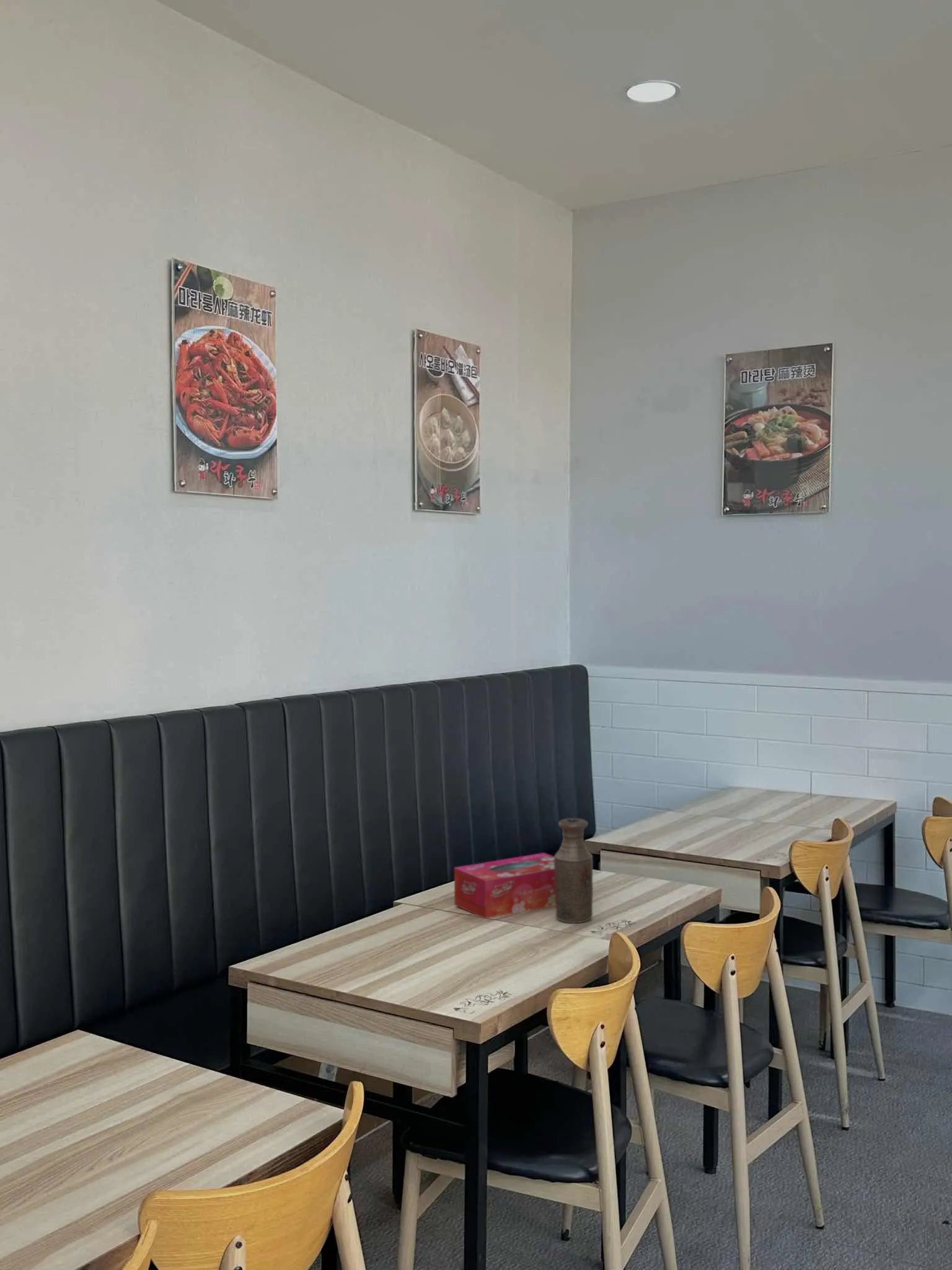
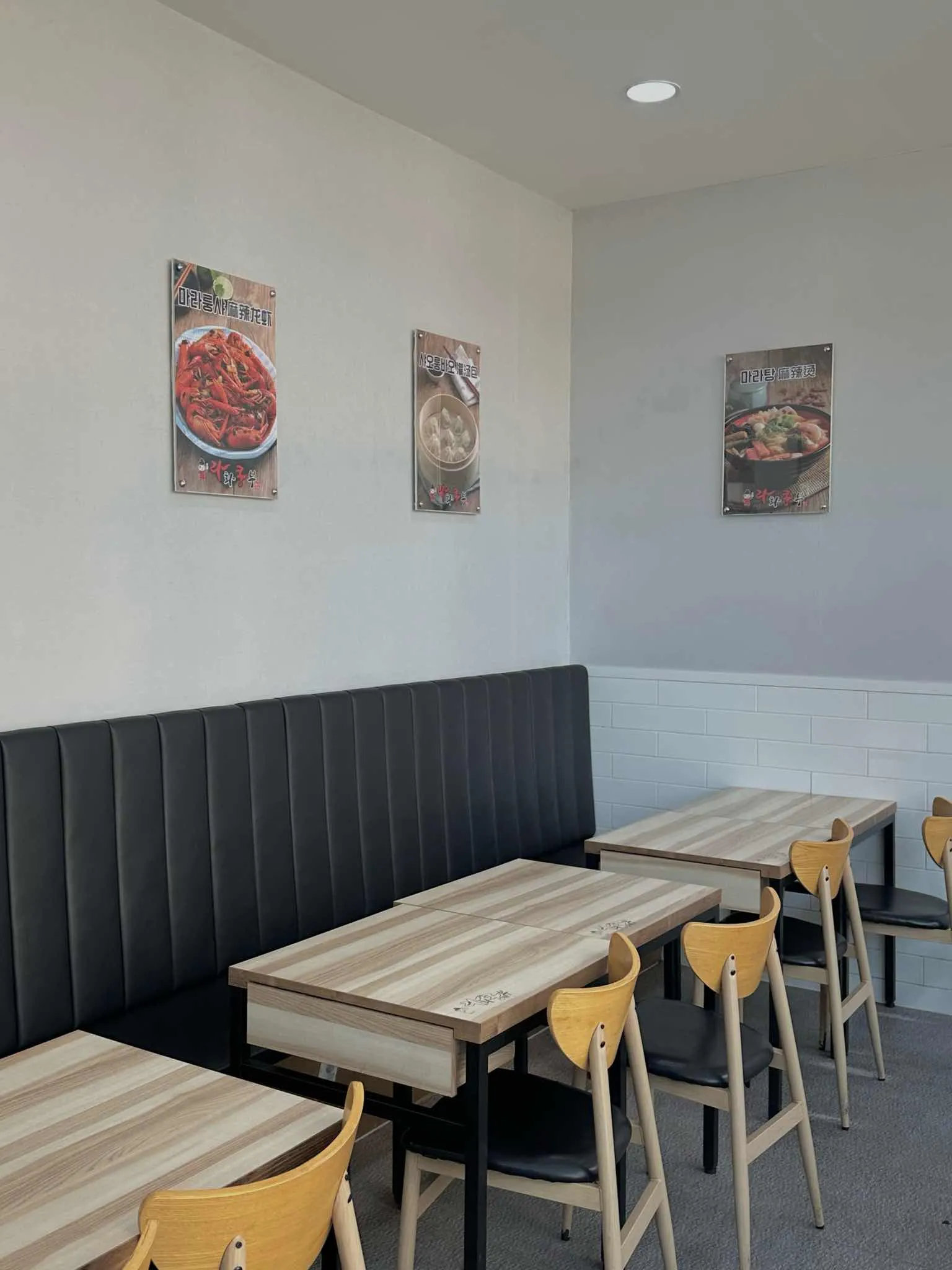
- tissue box (516, 884)
- bottle (573, 869)
